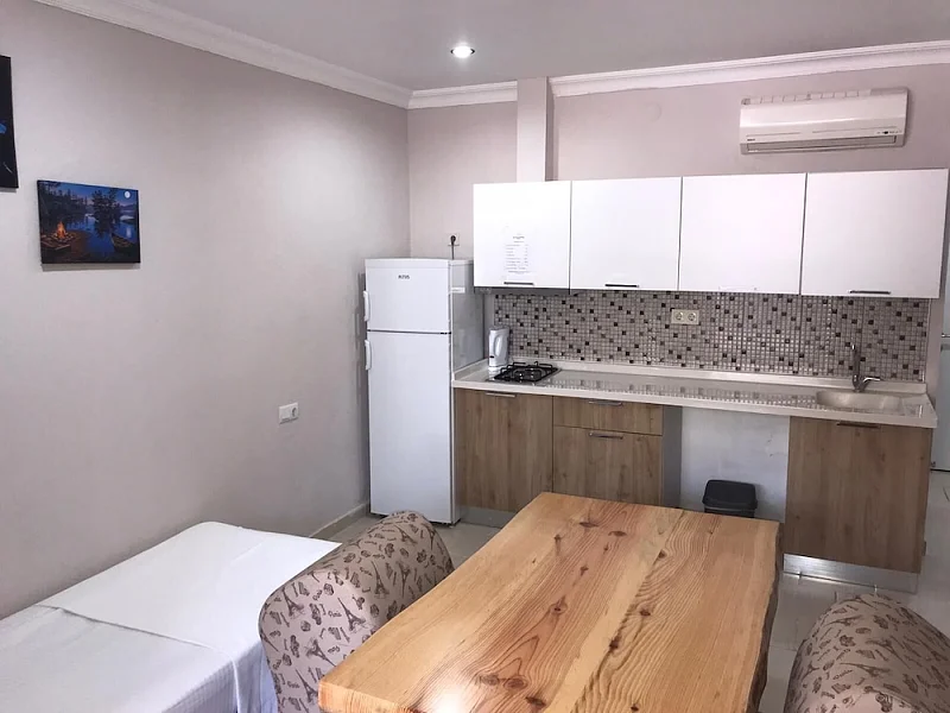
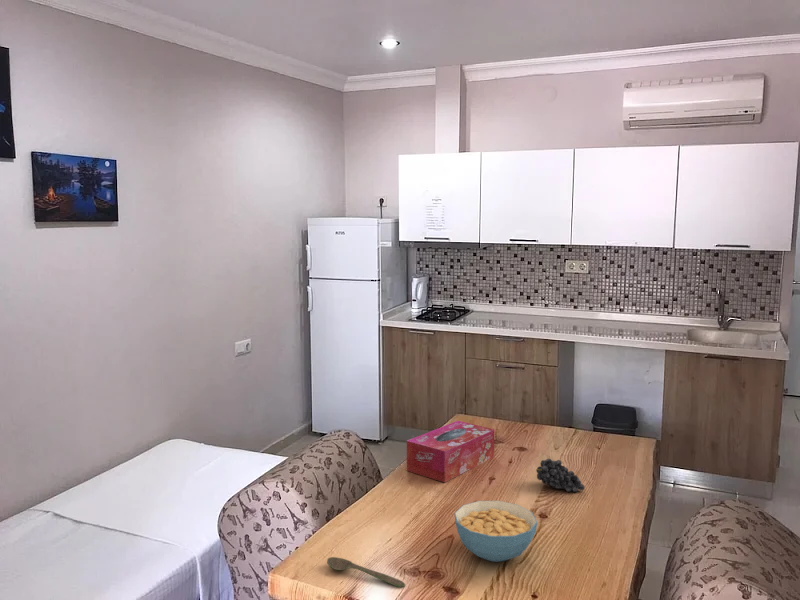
+ fruit (557, 474)
+ tissue box (451, 449)
+ cereal bowl (494, 536)
+ spoon (365, 572)
